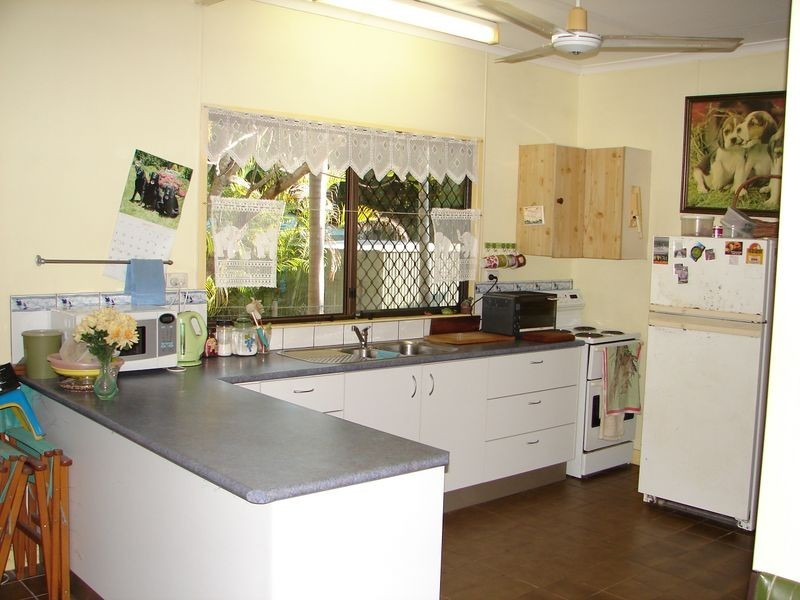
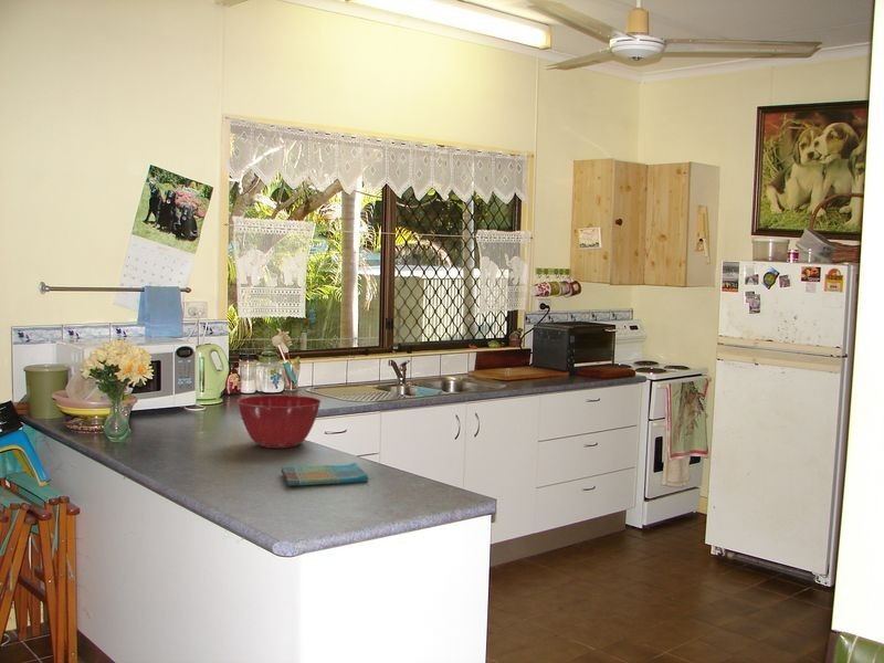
+ dish towel (324, 473)
+ mixing bowl (278, 422)
